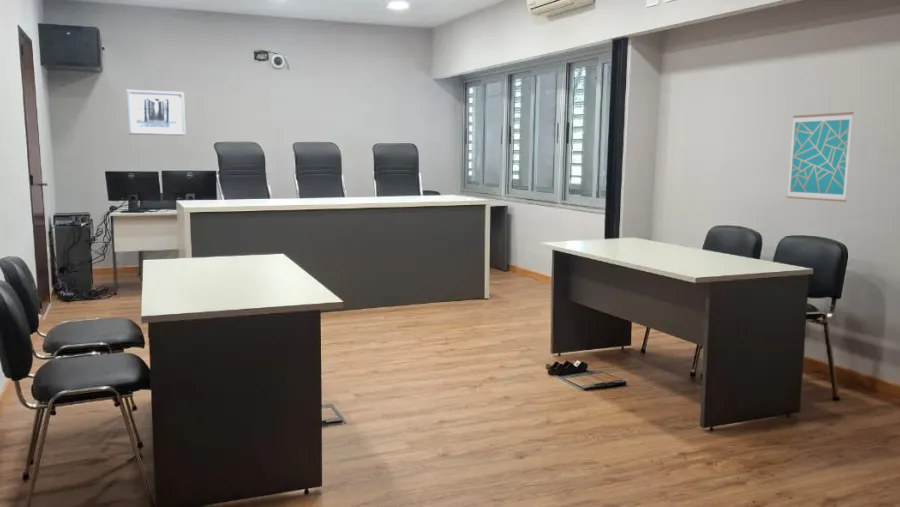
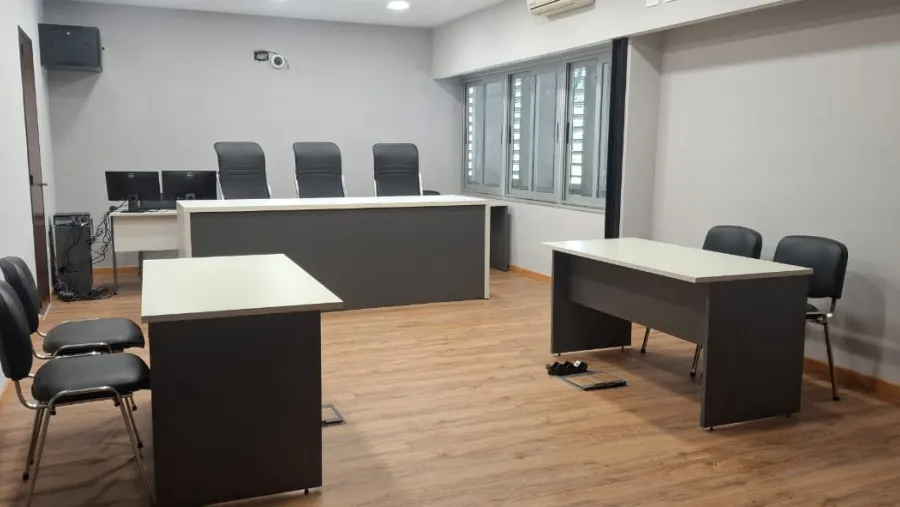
- wall art (156, 113)
- wall art (818, 157)
